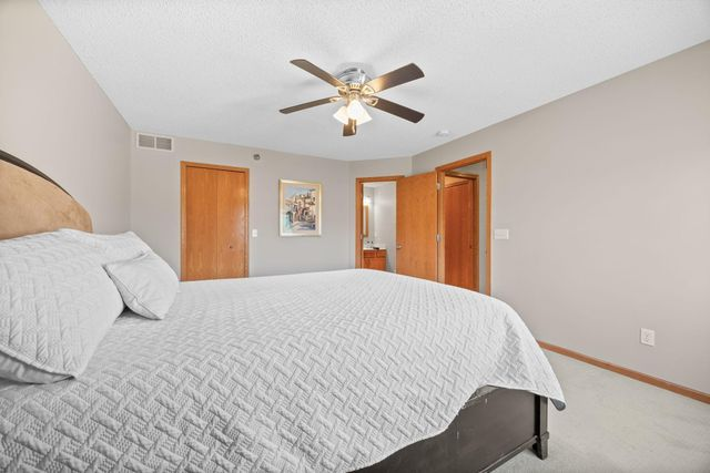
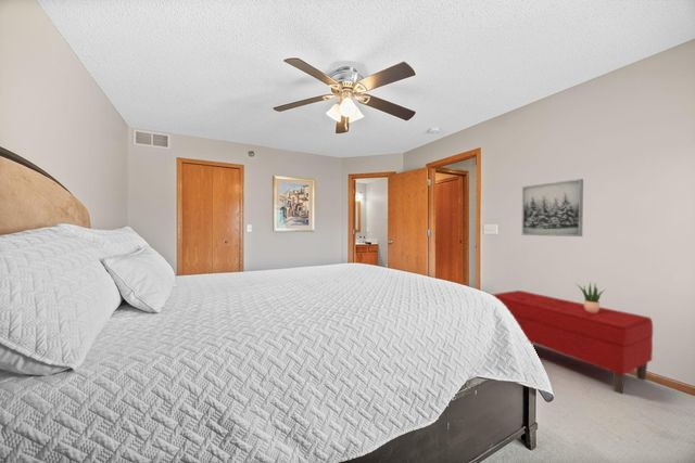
+ wall art (549, 209)
+ potted plant (591, 295)
+ bench (558, 331)
